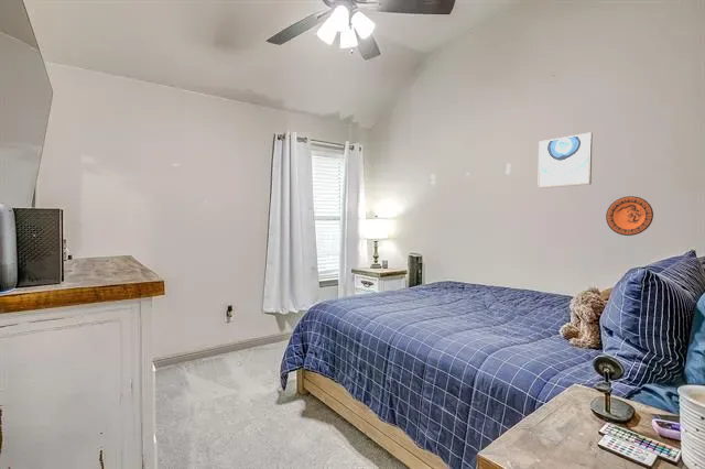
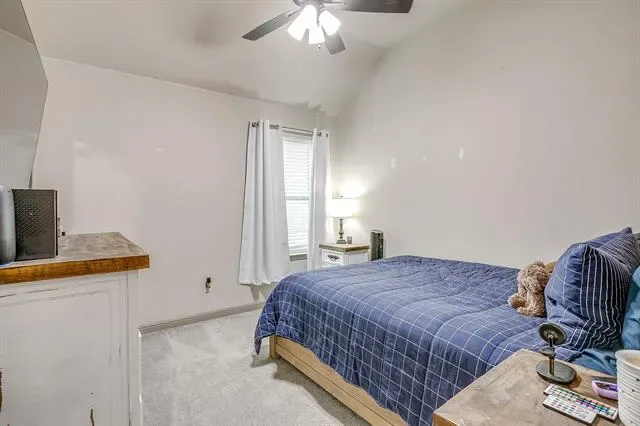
- wall art (563, 162)
- decorative plate (628, 216)
